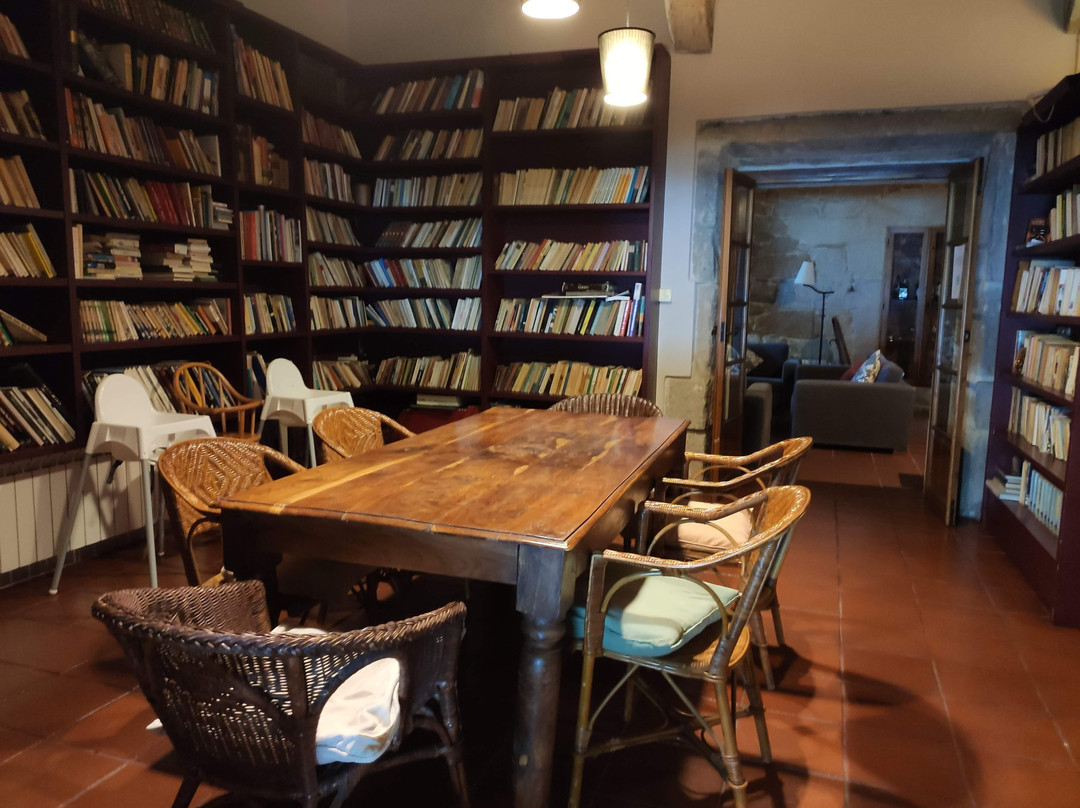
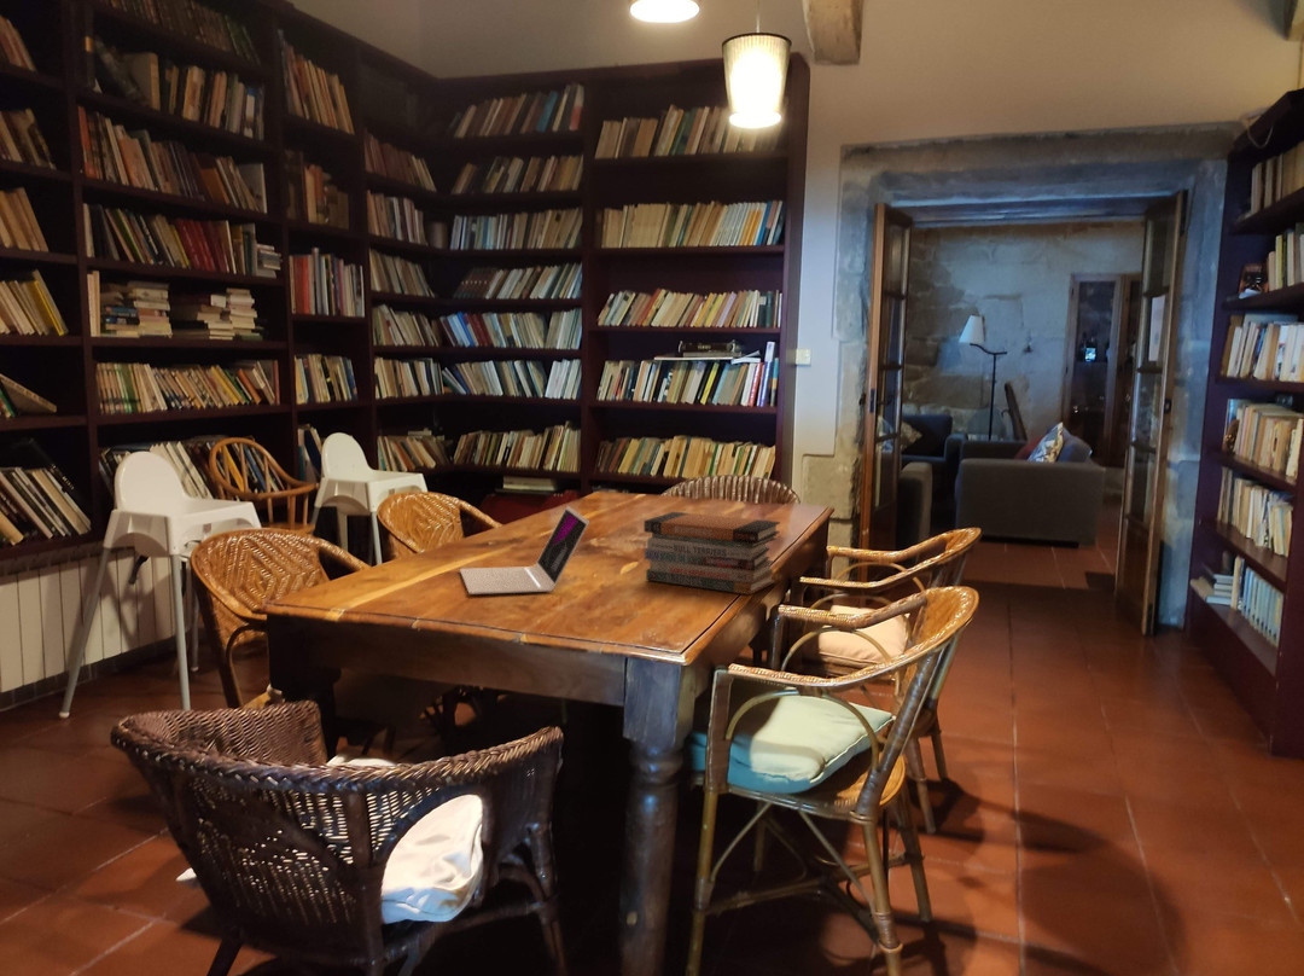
+ laptop (541, 553)
+ book stack (710, 551)
